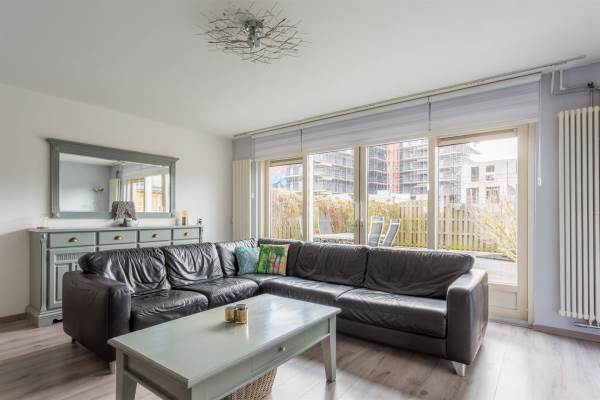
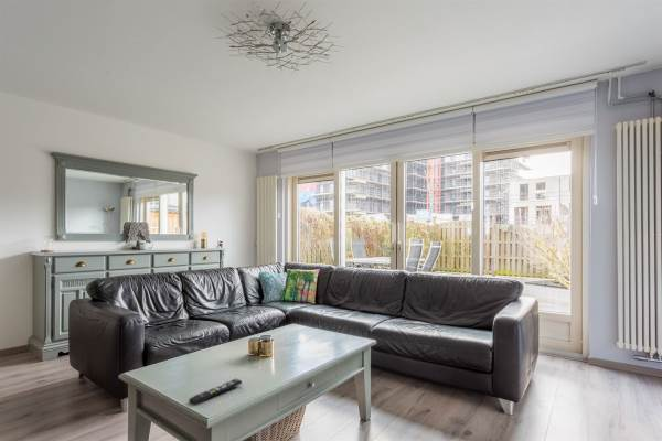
+ remote control (216, 390)
